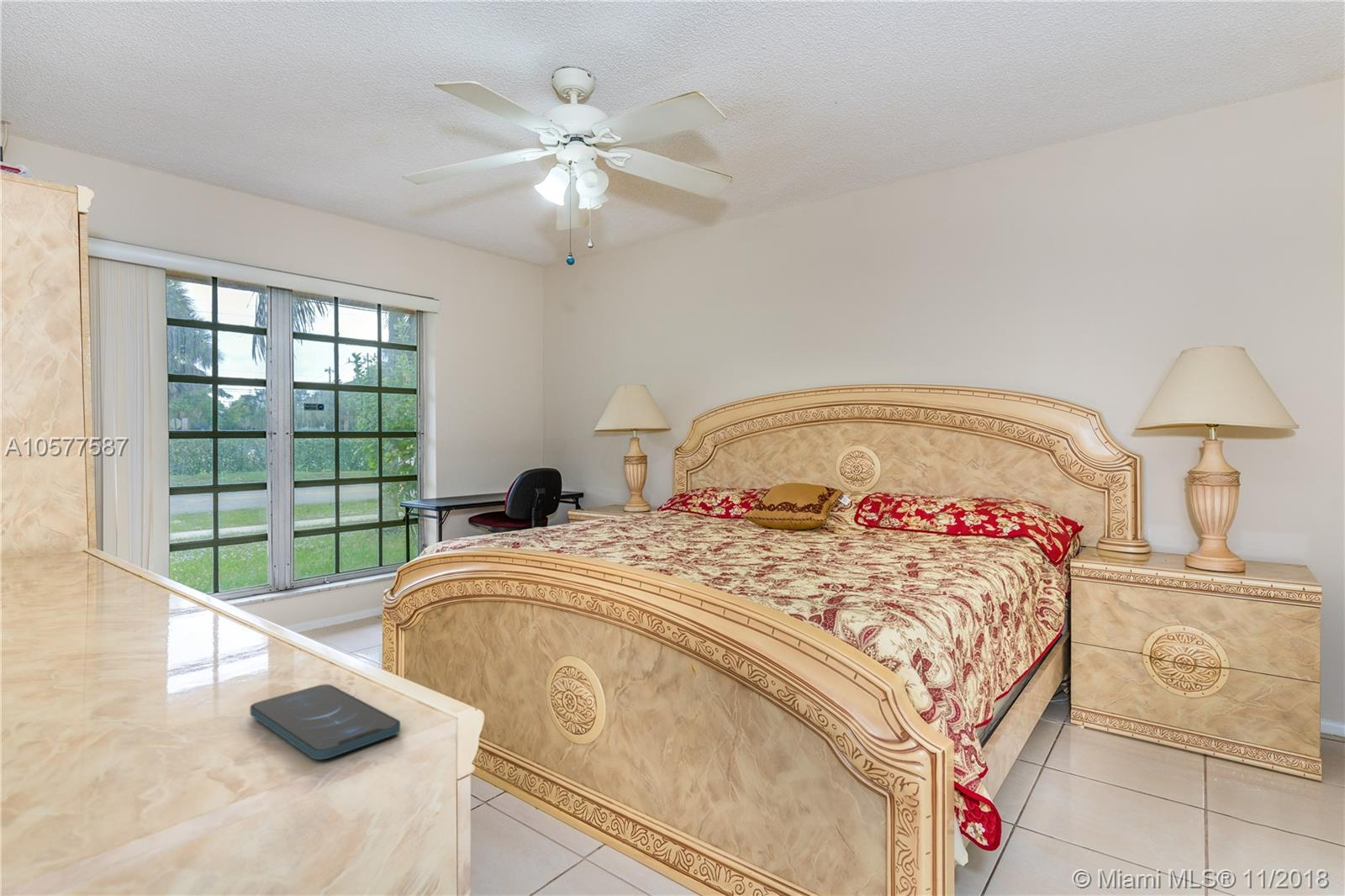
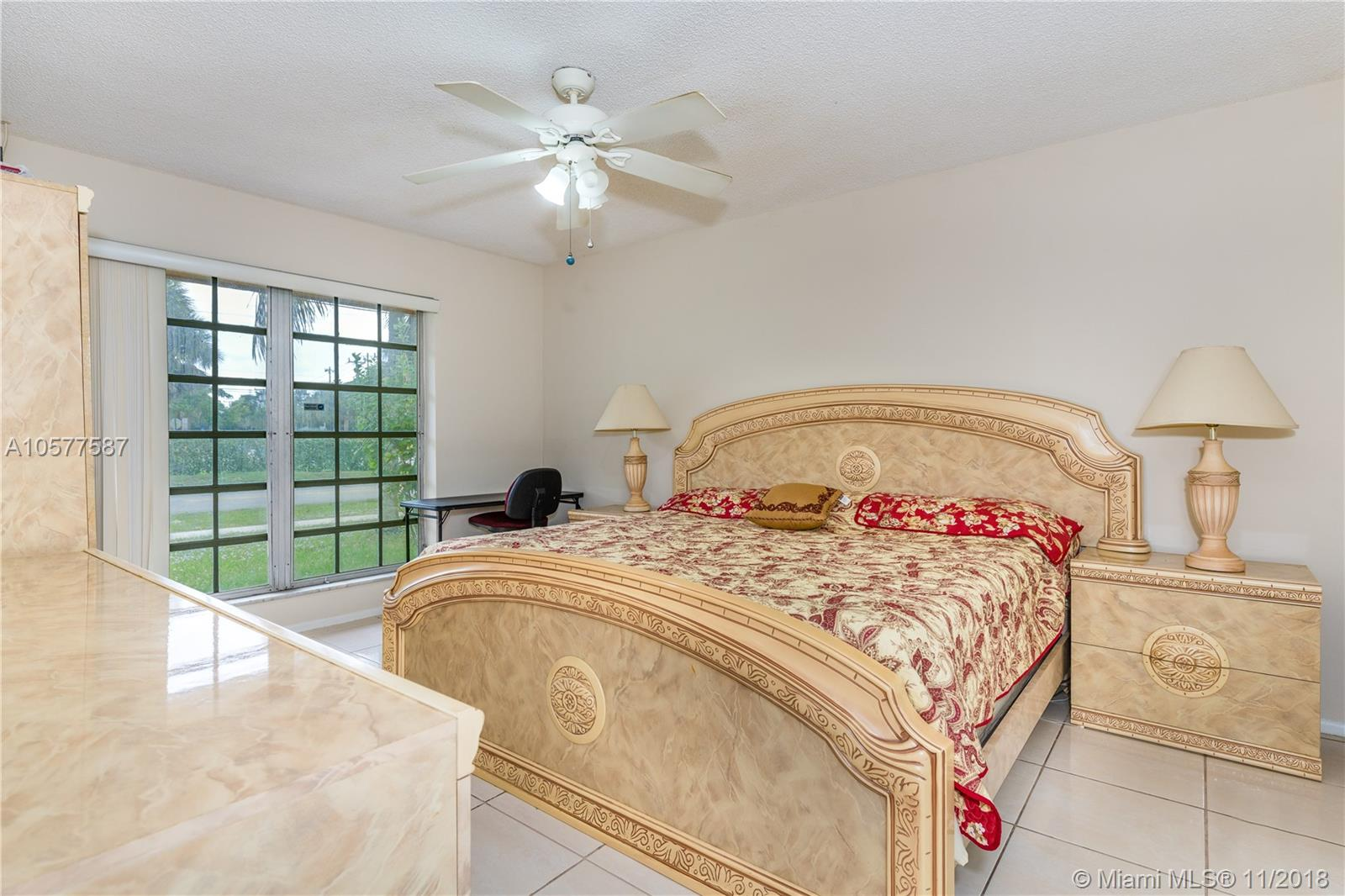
- smartphone (323, 718)
